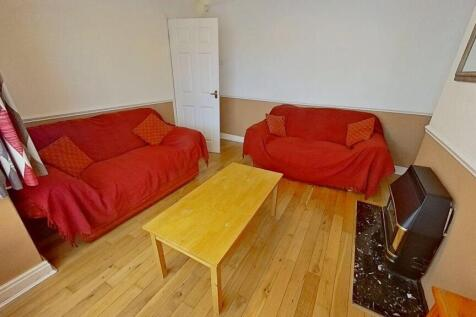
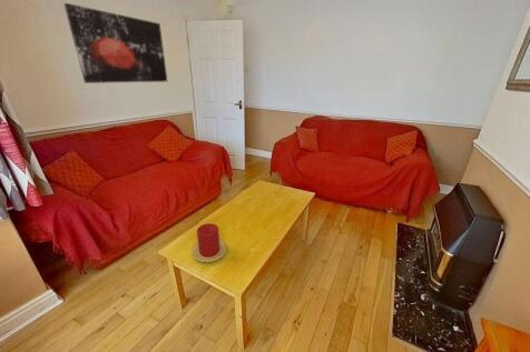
+ candle (208, 240)
+ wall art (126, 50)
